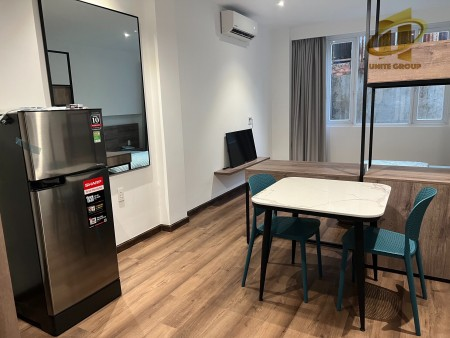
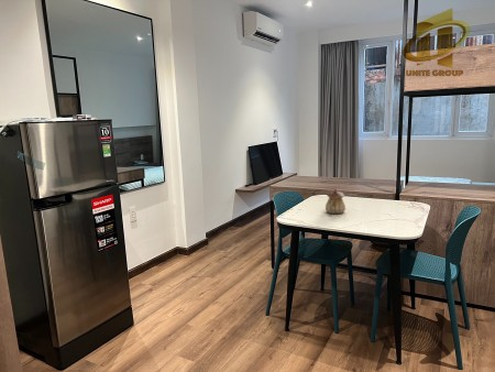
+ teapot (334, 200)
